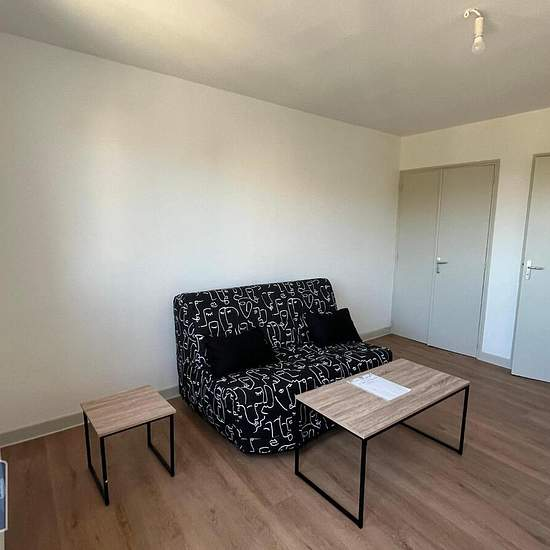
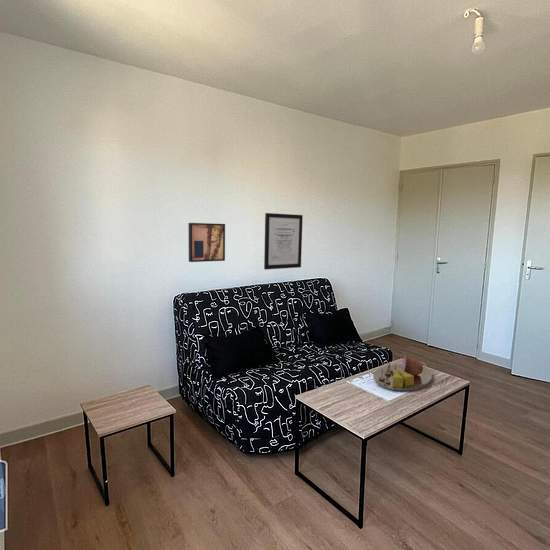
+ wall art (207, 242)
+ serving tray (403, 368)
+ wall art (283, 241)
